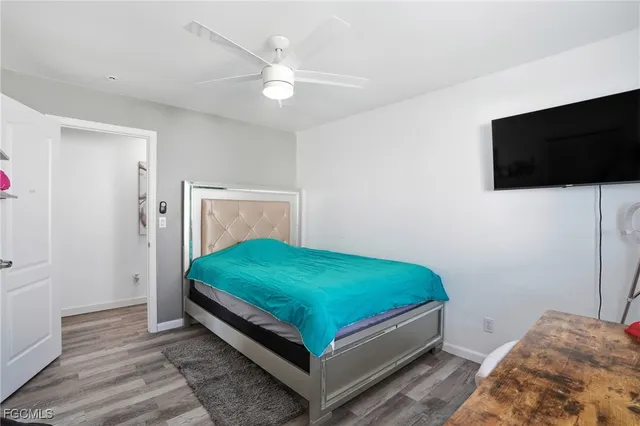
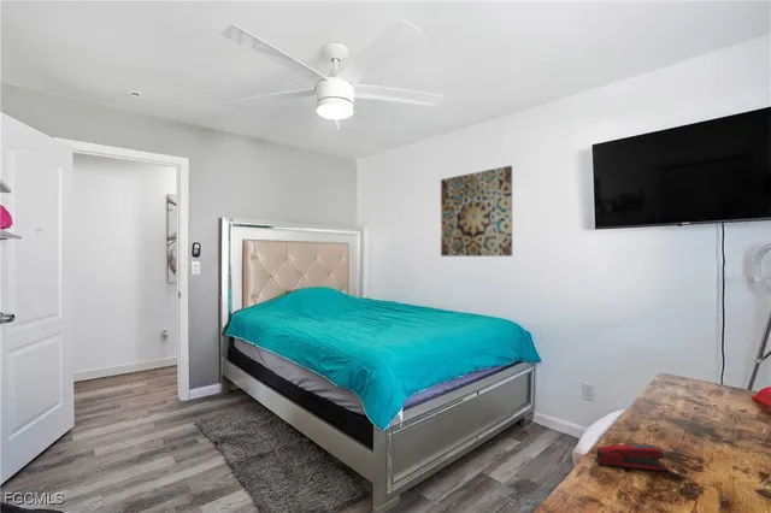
+ stapler (630, 454)
+ wall art (473, 214)
